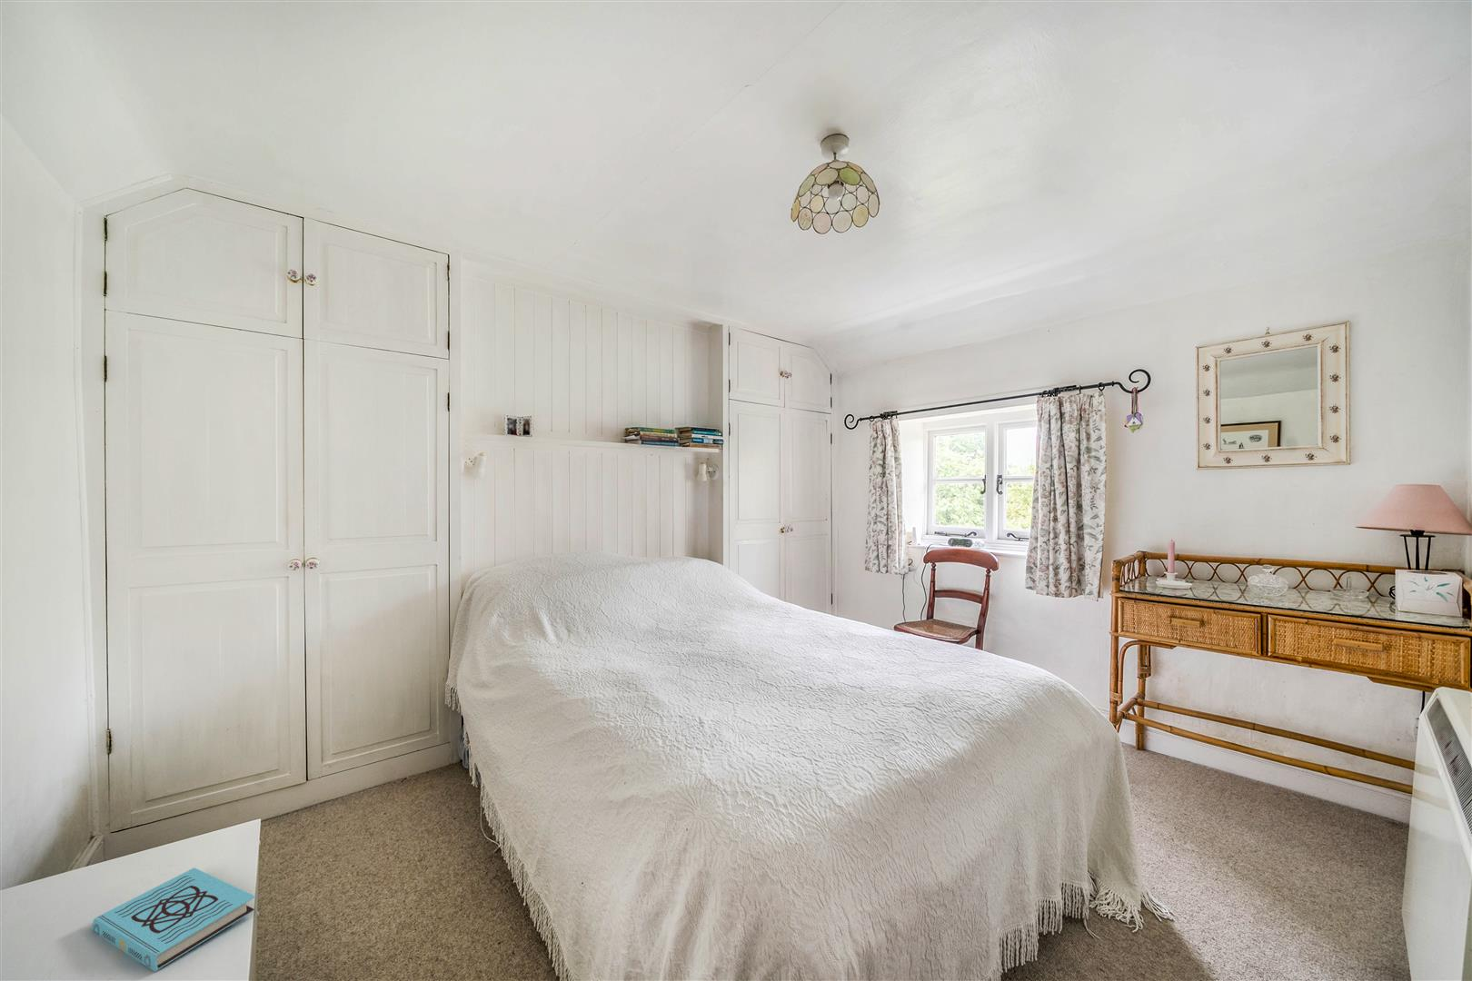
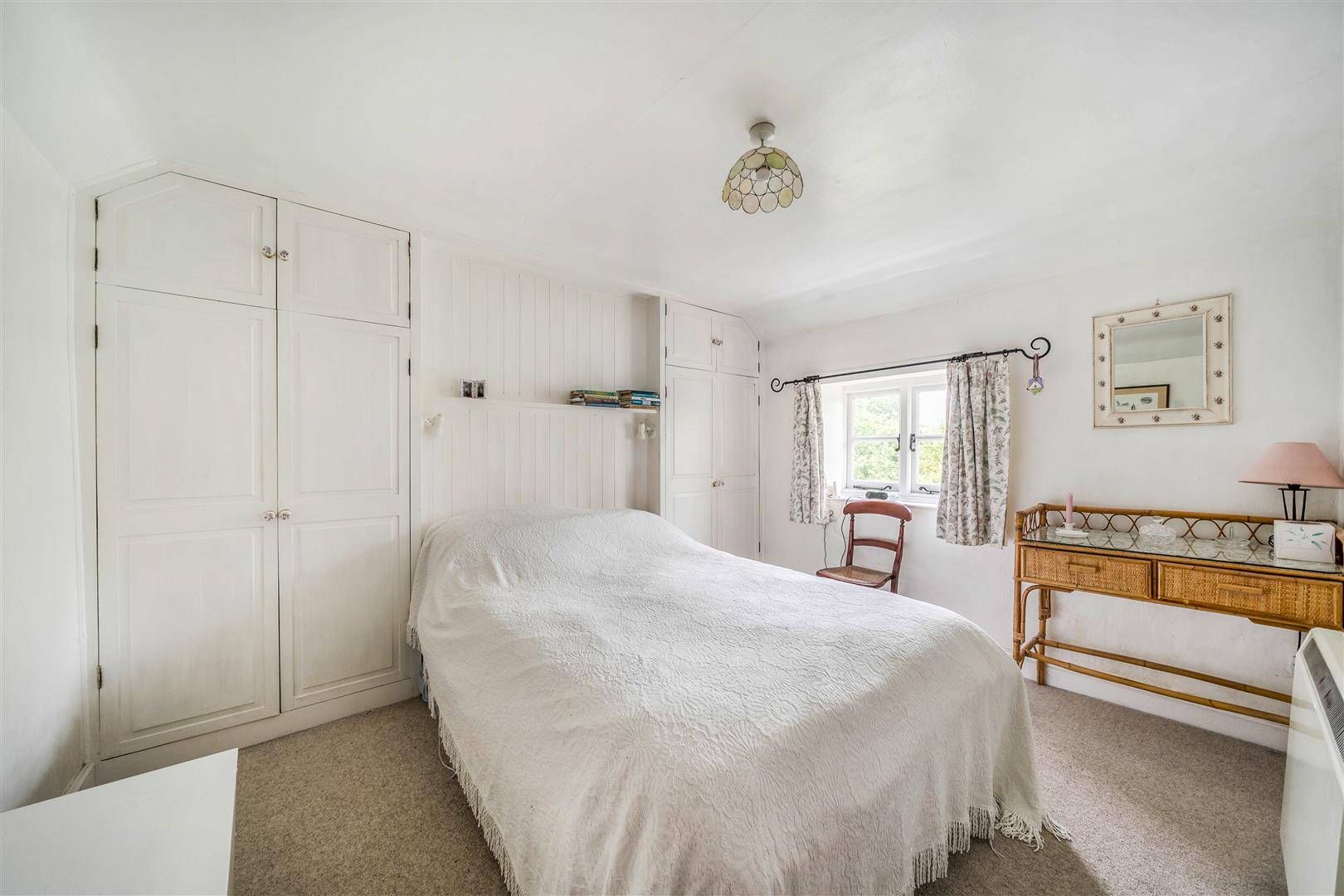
- book (175, 914)
